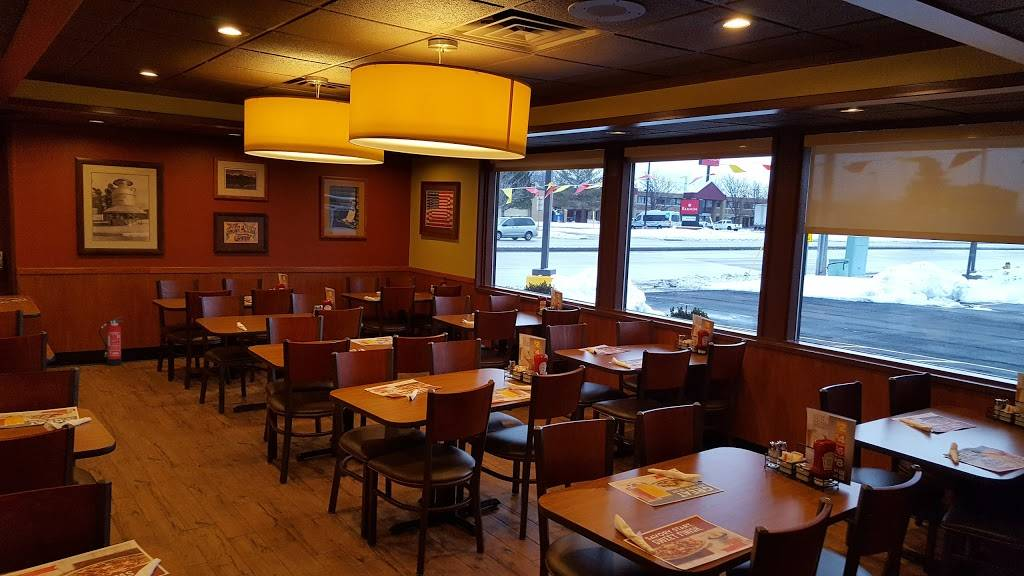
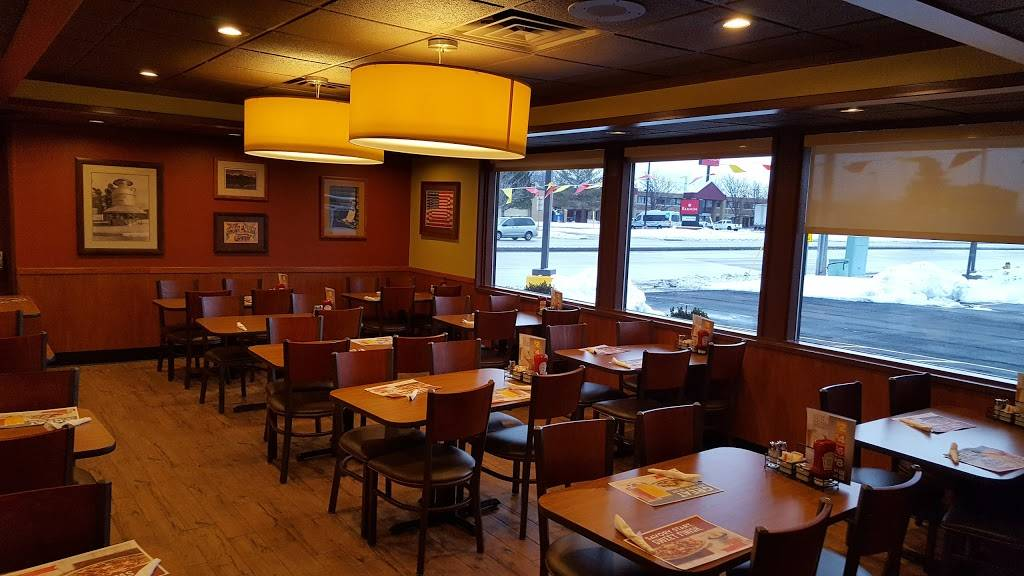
- fire extinguisher (111, 340)
